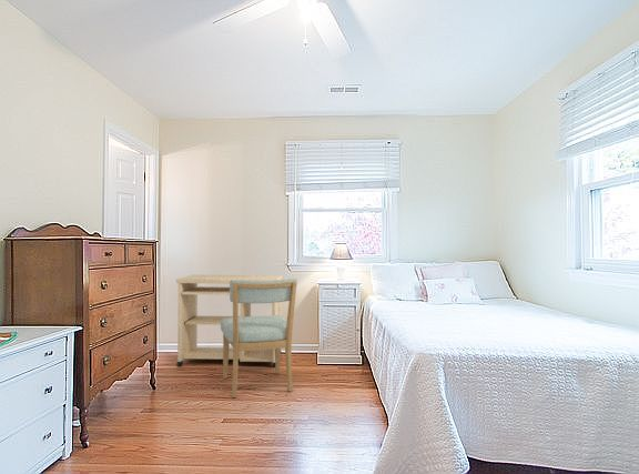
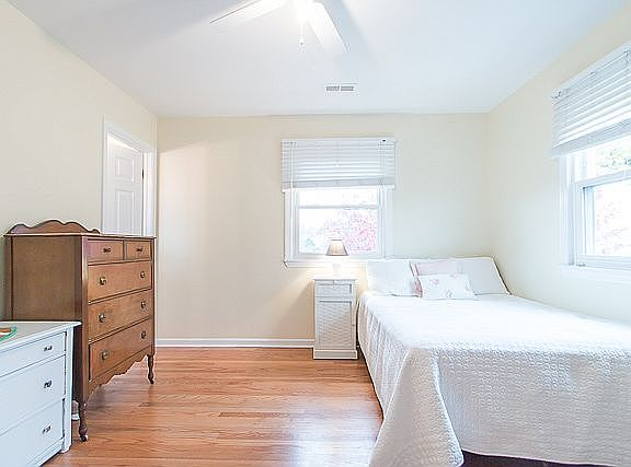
- desk (232, 316)
- chair (257, 331)
